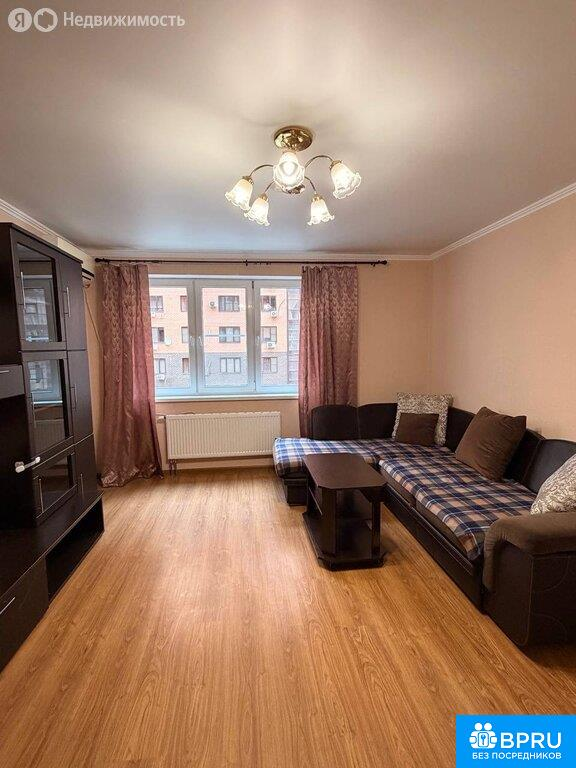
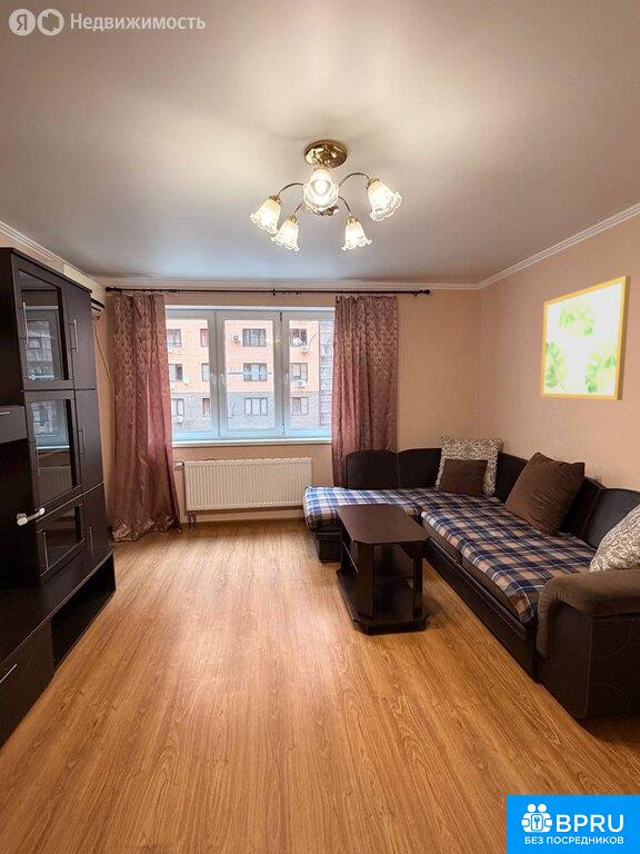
+ wall art (578, 345)
